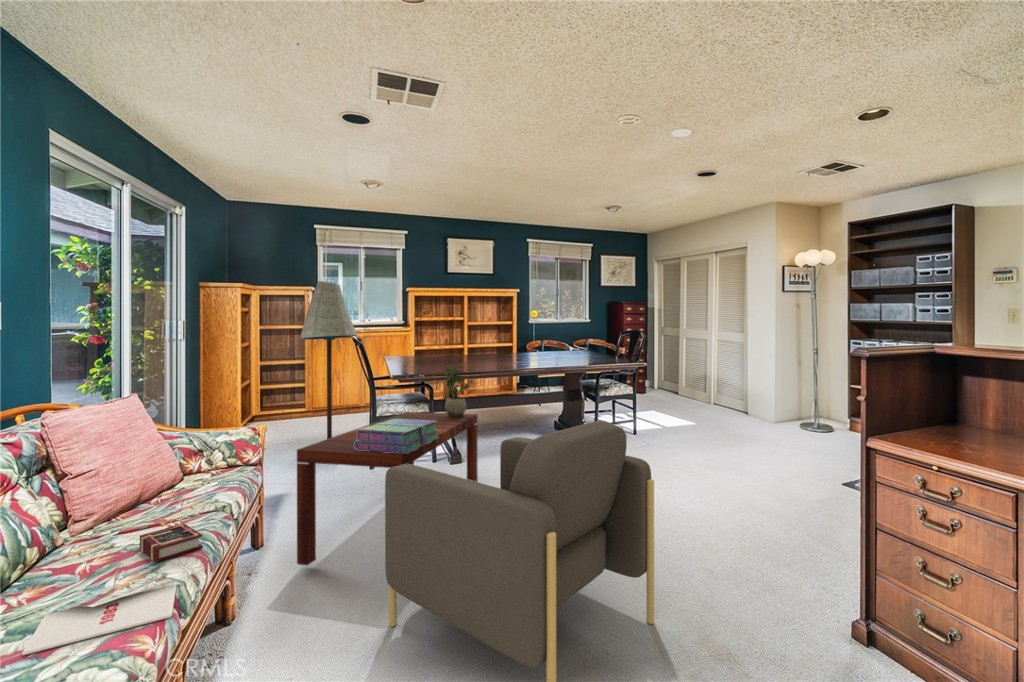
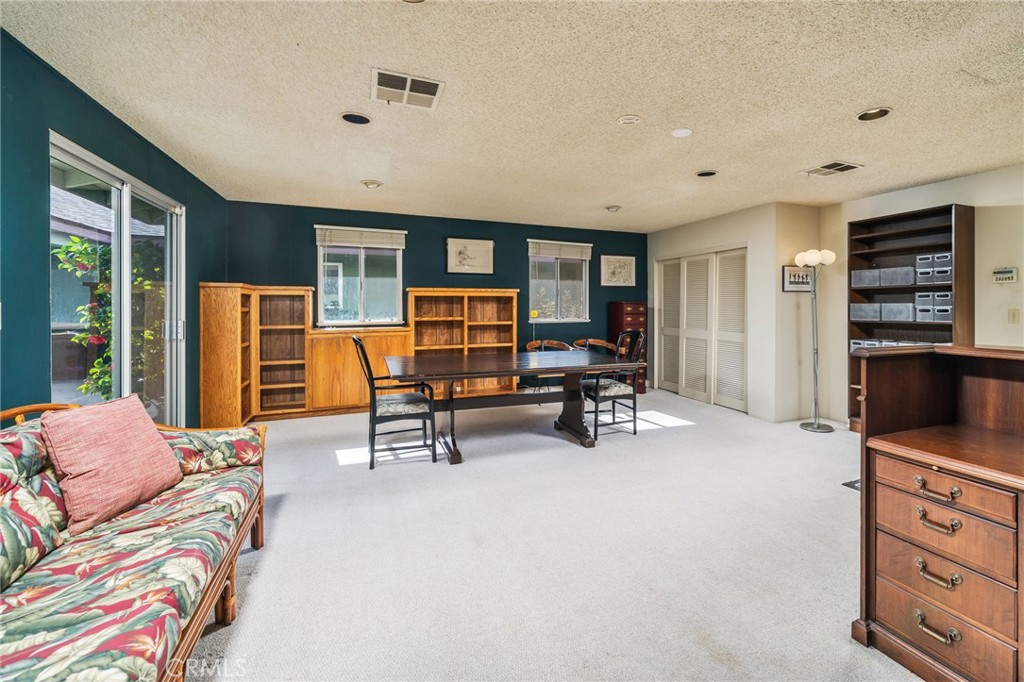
- potted plant (458, 390)
- coffee table (400, 465)
- armchair (517, 519)
- floor lamp (329, 366)
- book (170, 541)
- stack of books (399, 433)
- magazine (108, 615)
